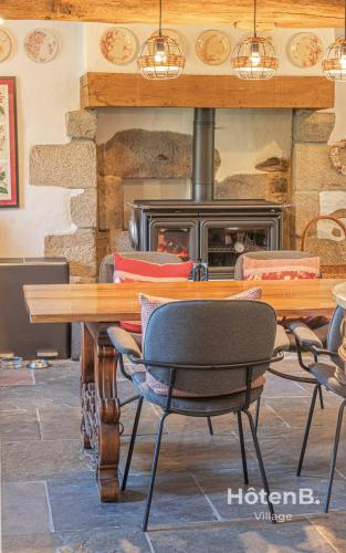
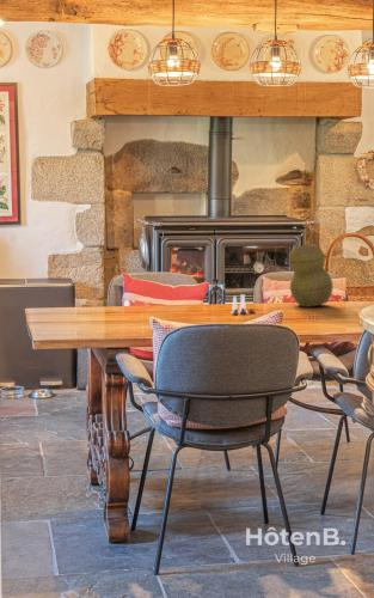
+ vase (311, 275)
+ salt and pepper shaker set (241, 304)
